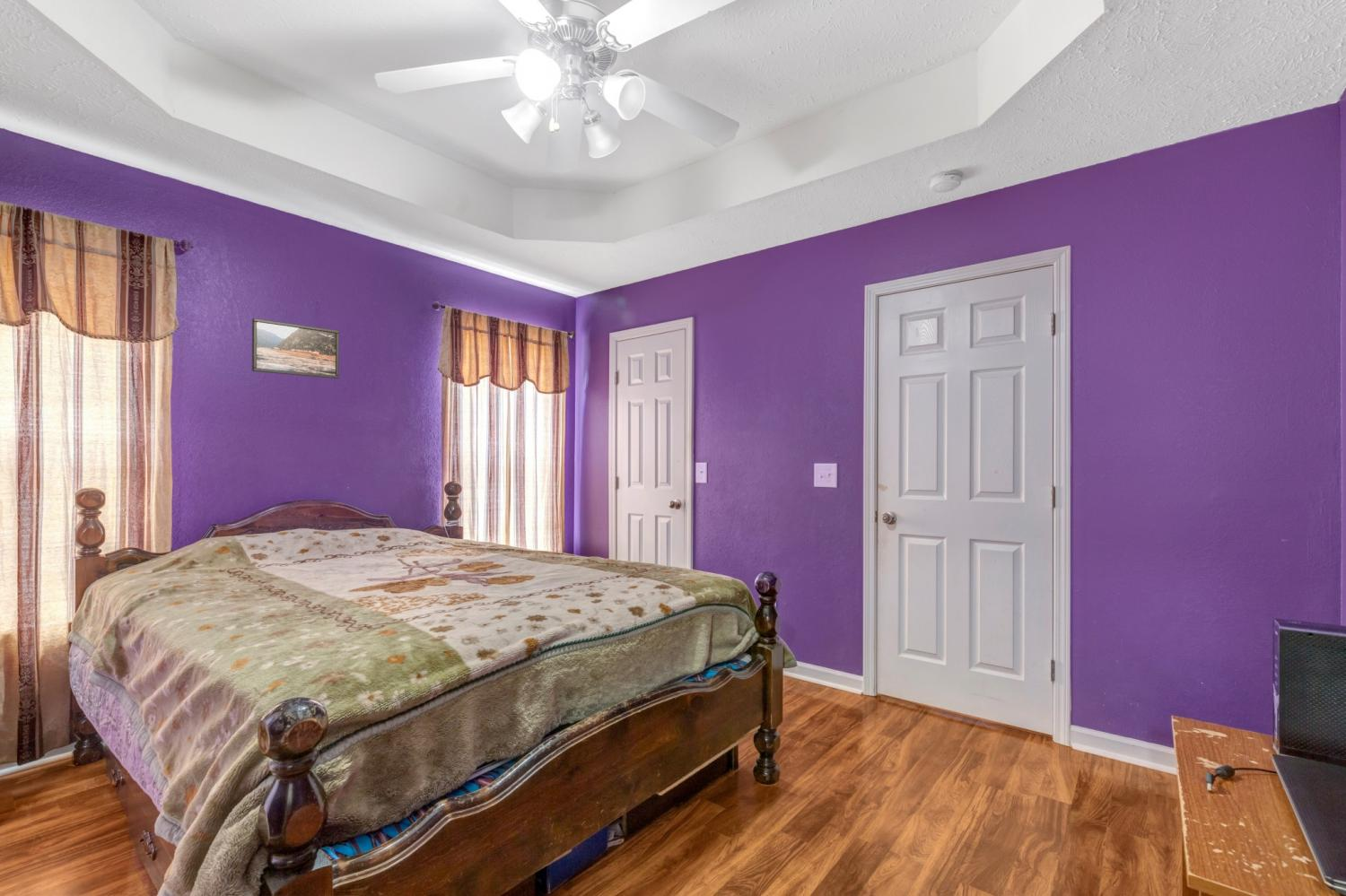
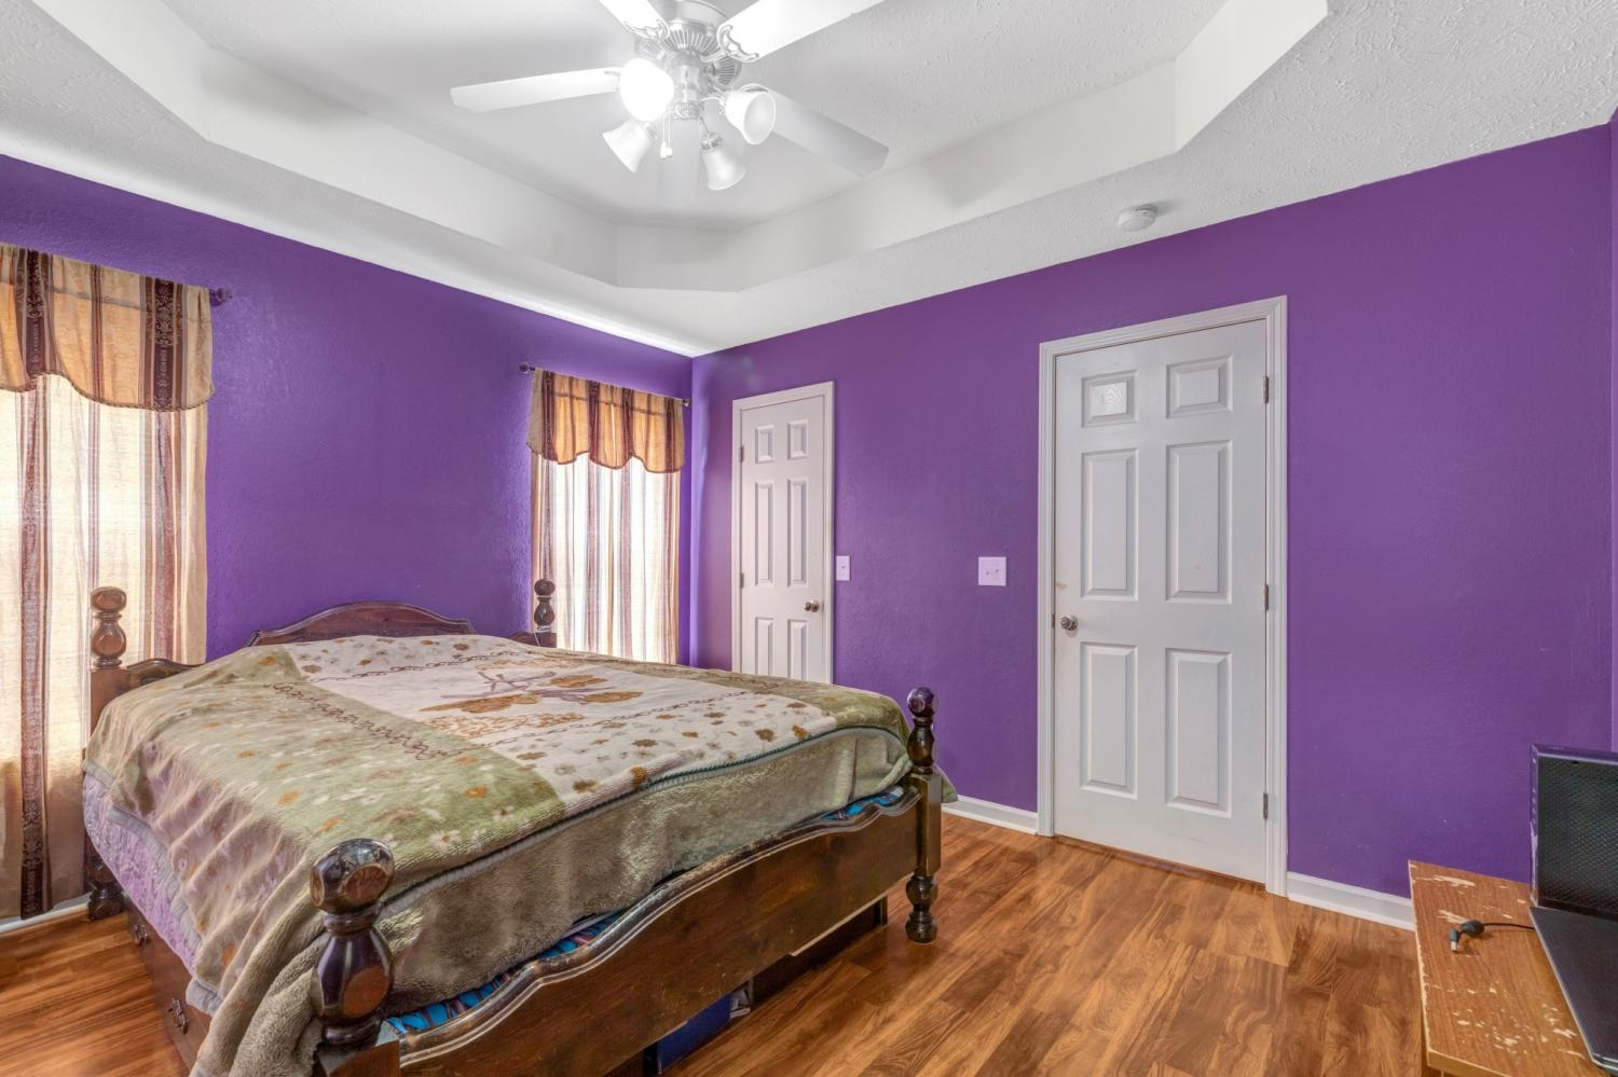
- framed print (297, 350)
